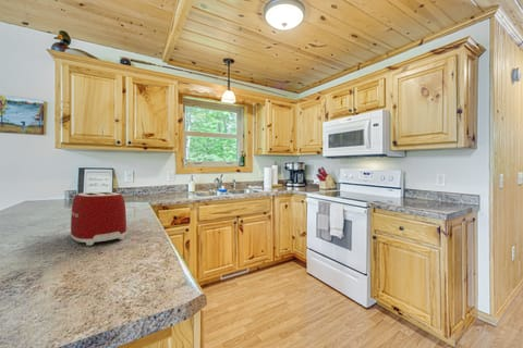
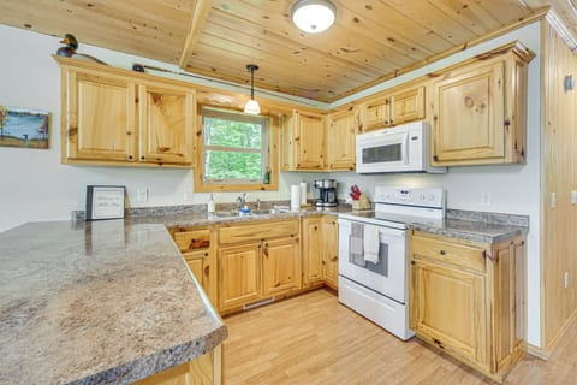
- toaster (98, 214)
